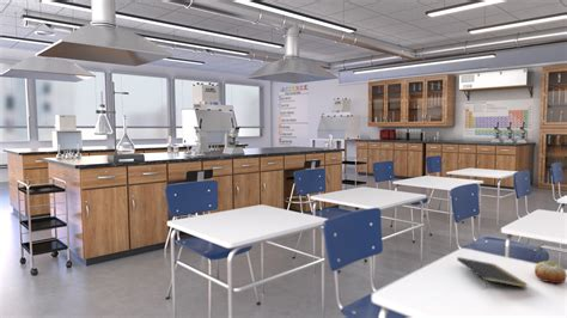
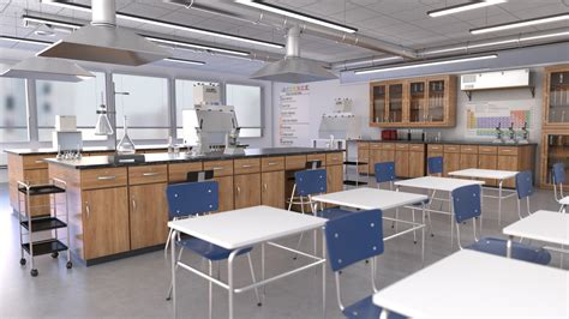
- fruit (549, 270)
- notepad (489, 271)
